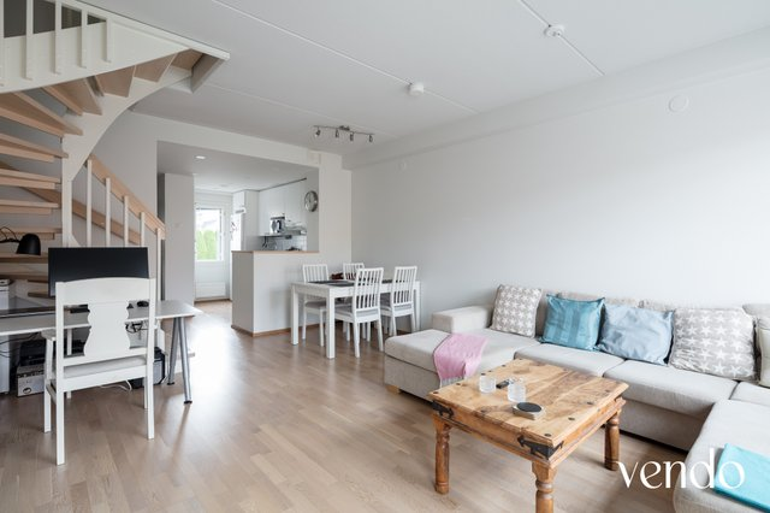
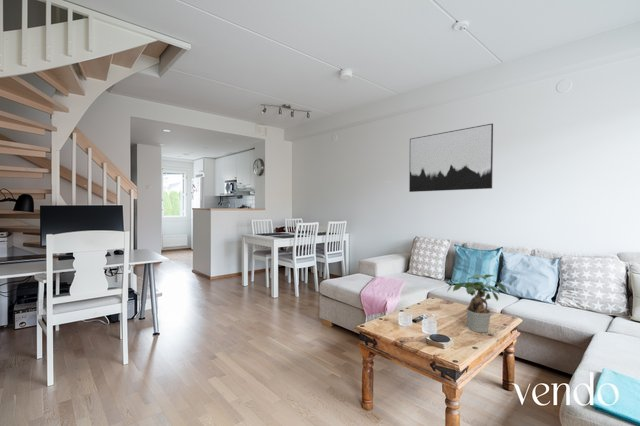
+ wall art (447, 161)
+ potted plant (479, 300)
